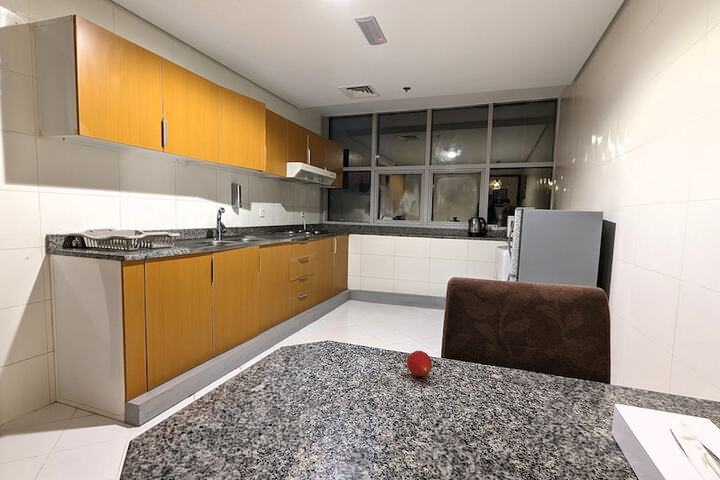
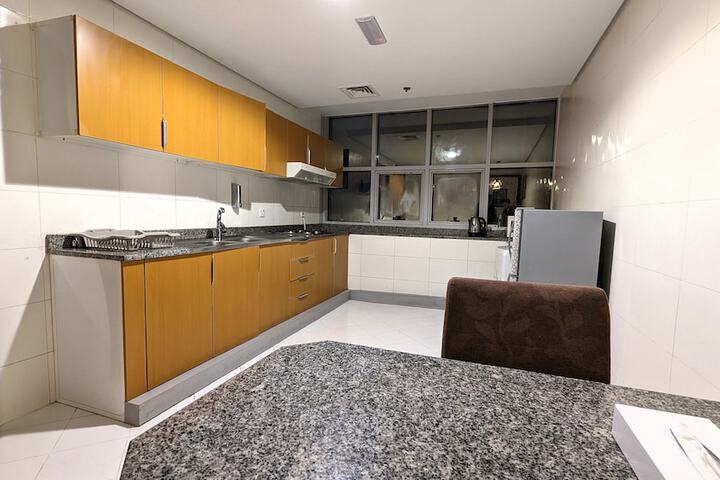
- fruit (420, 364)
